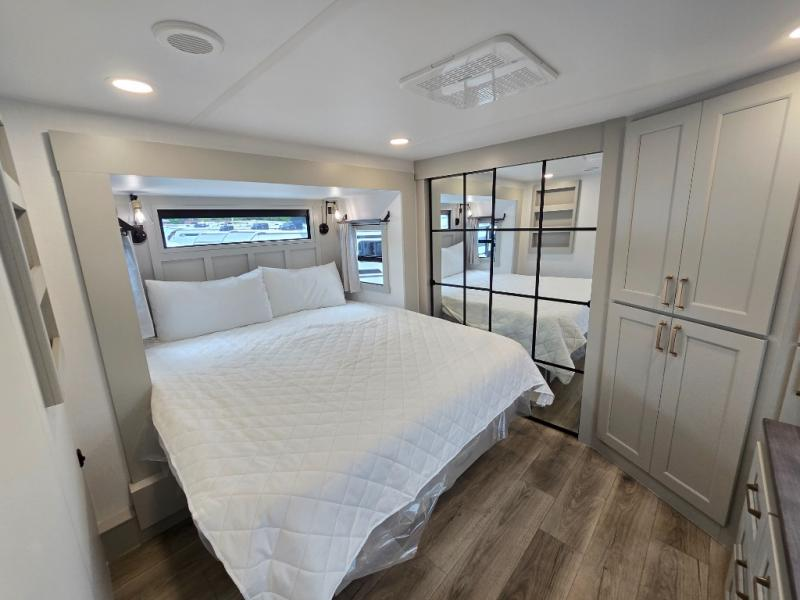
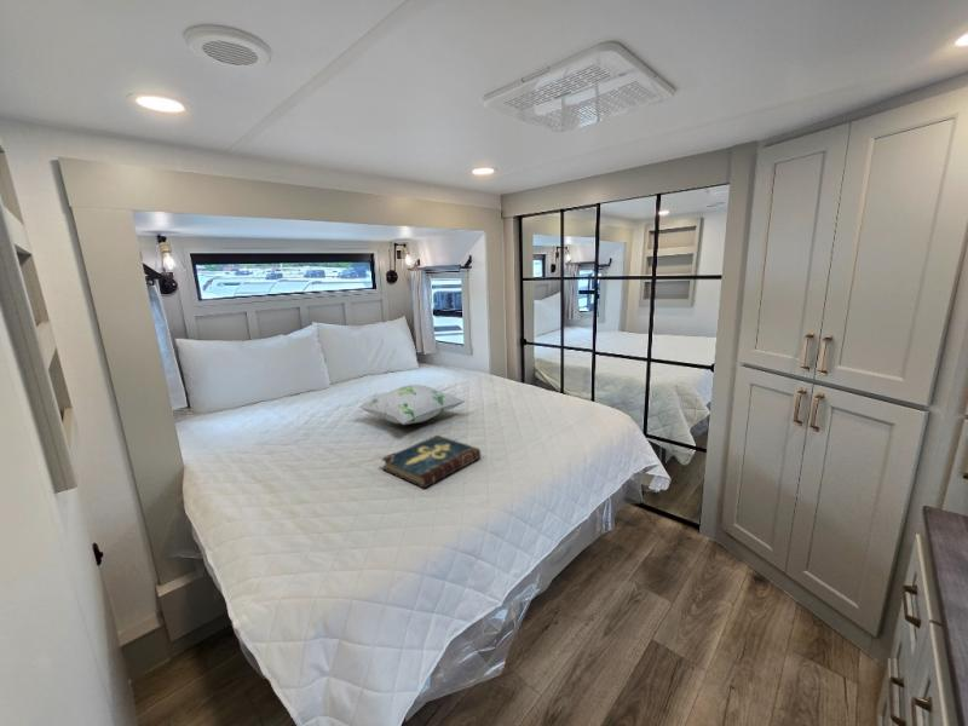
+ decorative pillow (411, 403)
+ book (432, 459)
